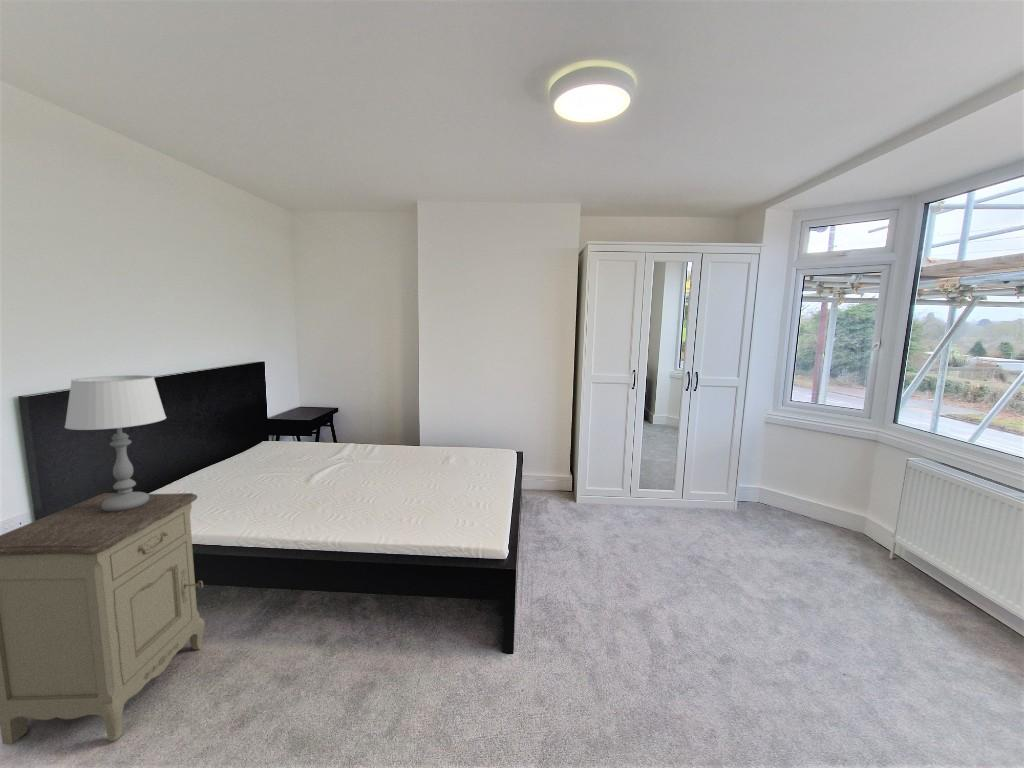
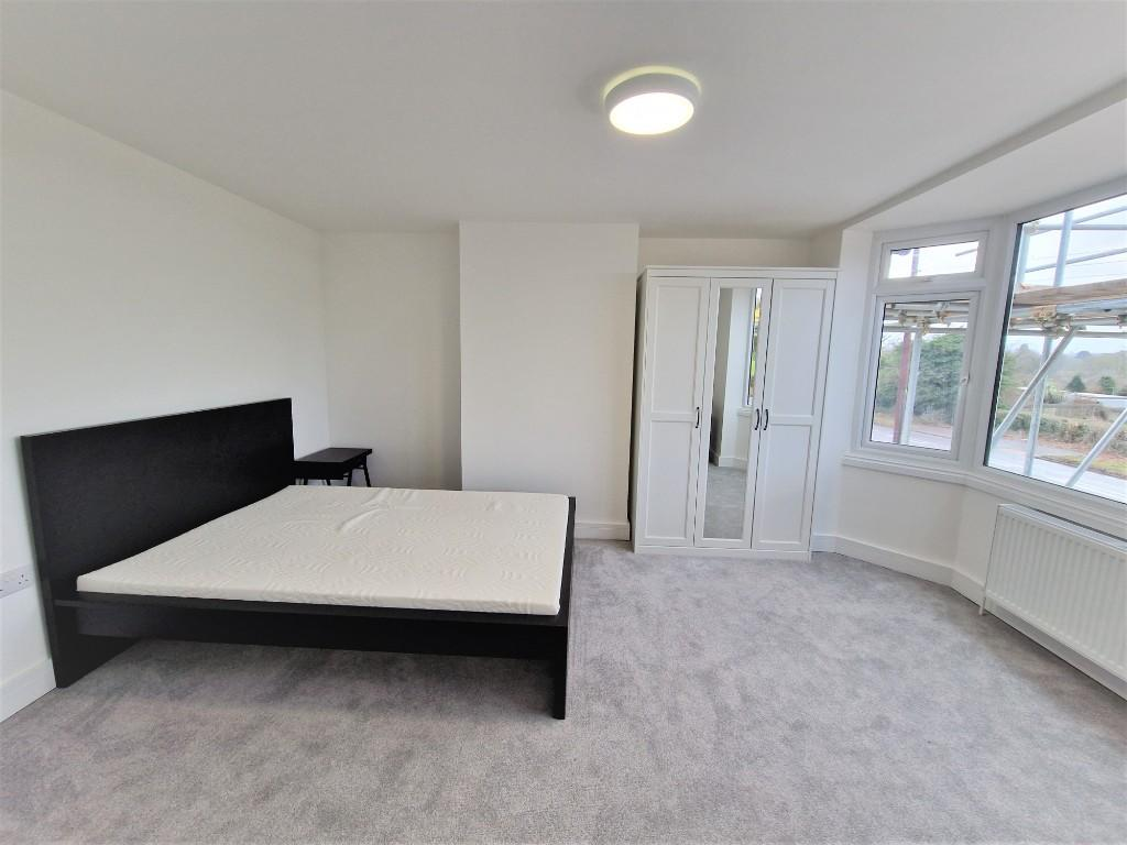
- nightstand (118, 604)
- table lamp (120, 442)
